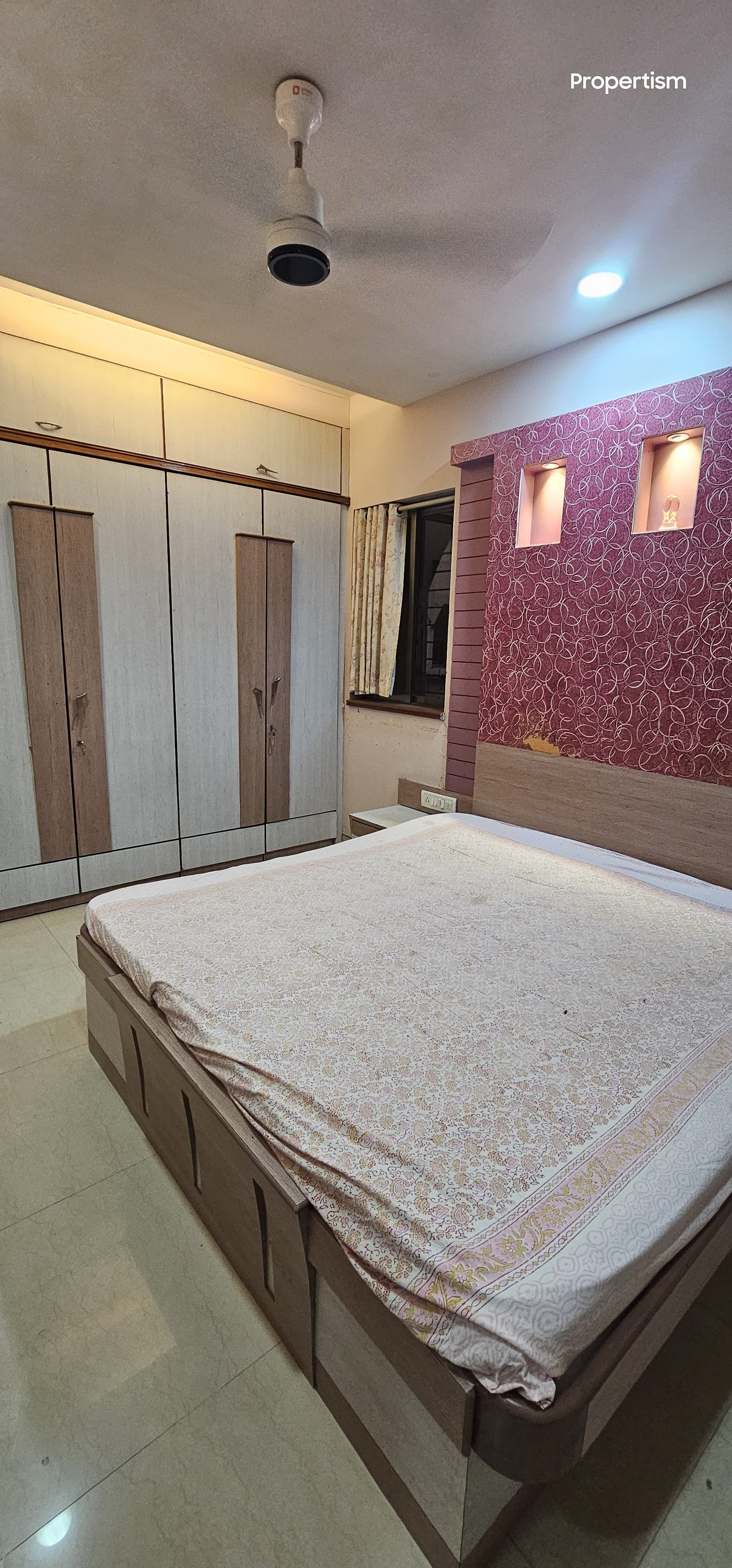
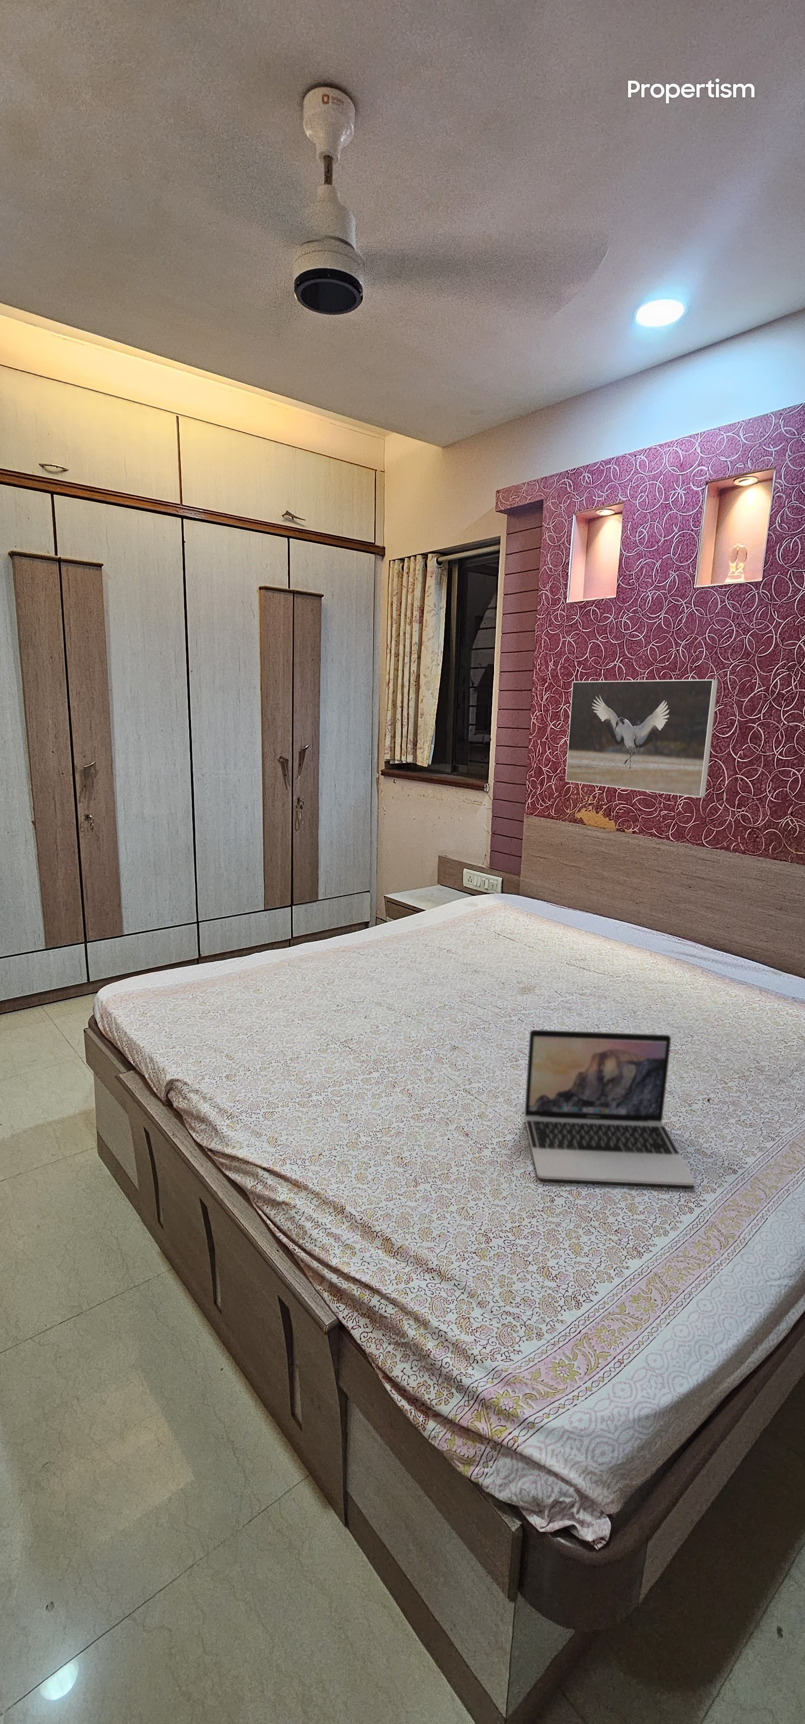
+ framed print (633, 736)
+ laptop (608, 1104)
